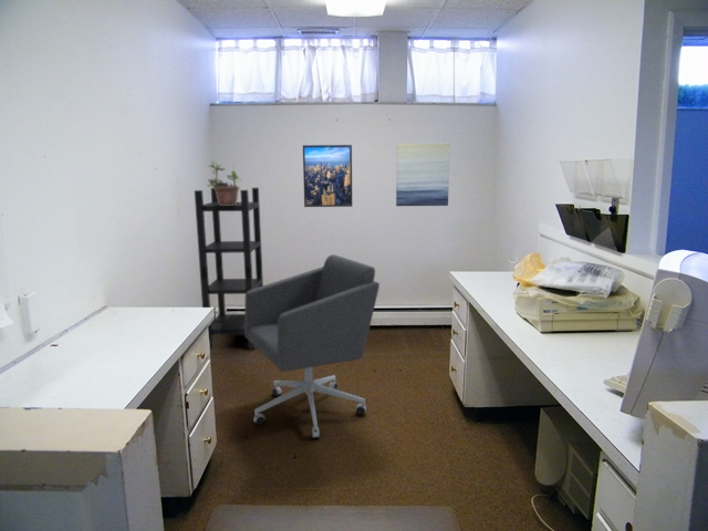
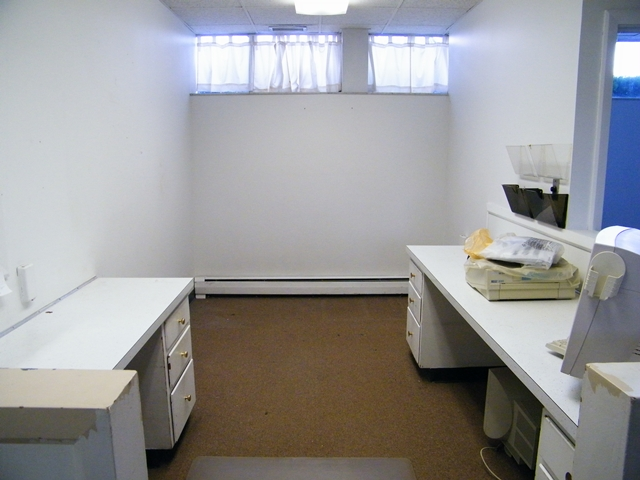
- office chair (309, 340)
- shelving unit (222, 269)
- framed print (327, 176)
- wall art (421, 175)
- potted plant (226, 183)
